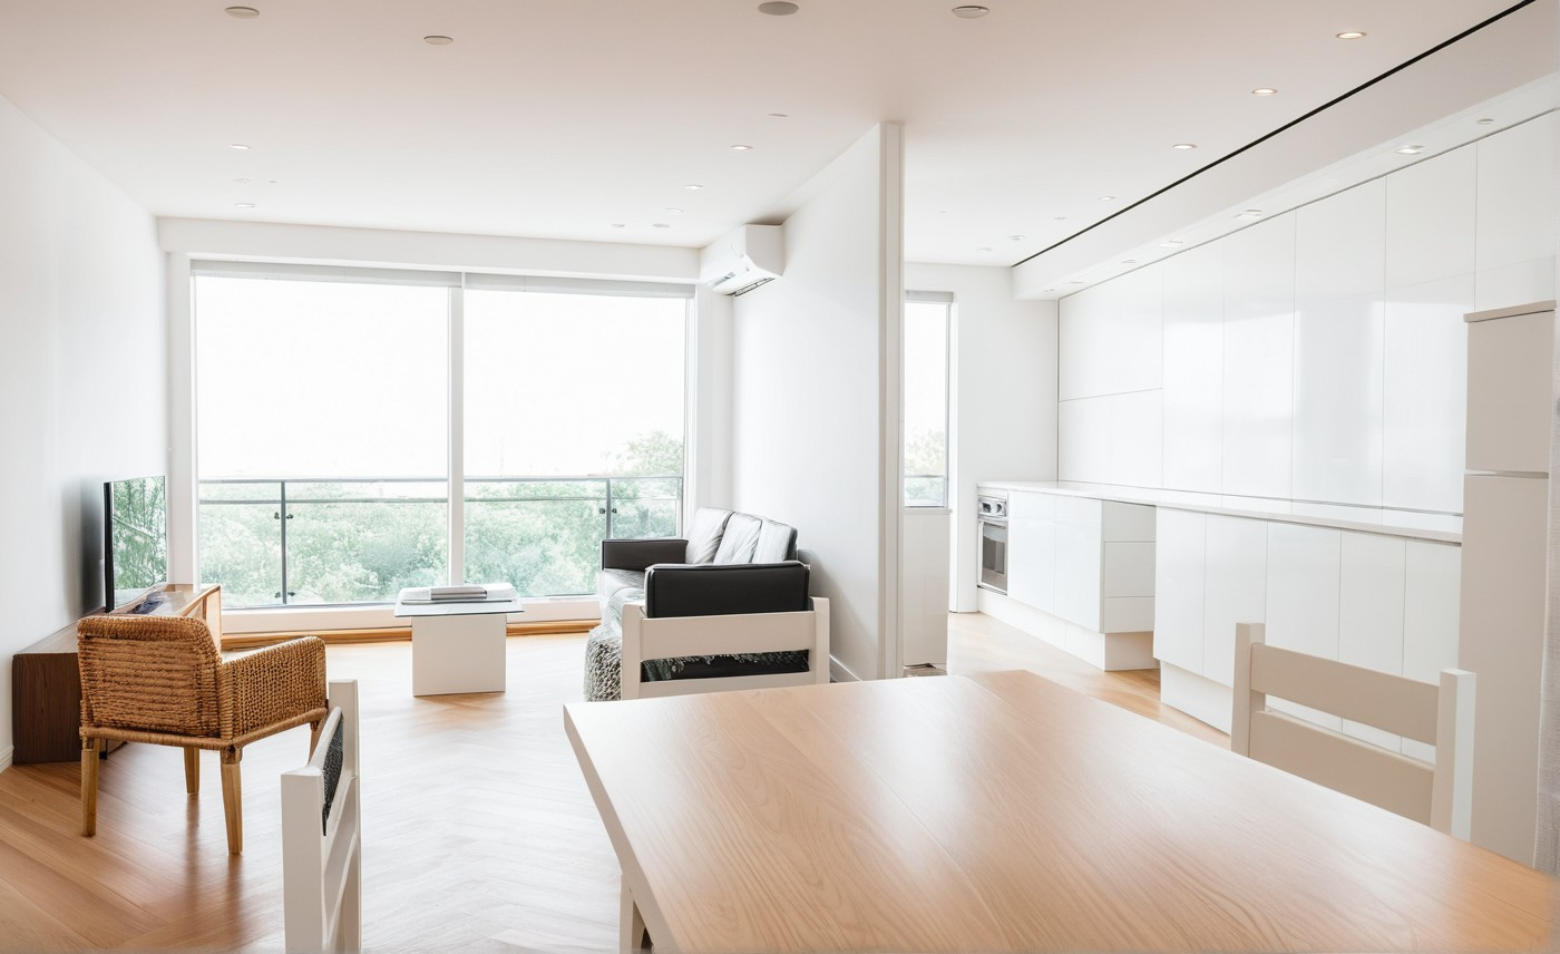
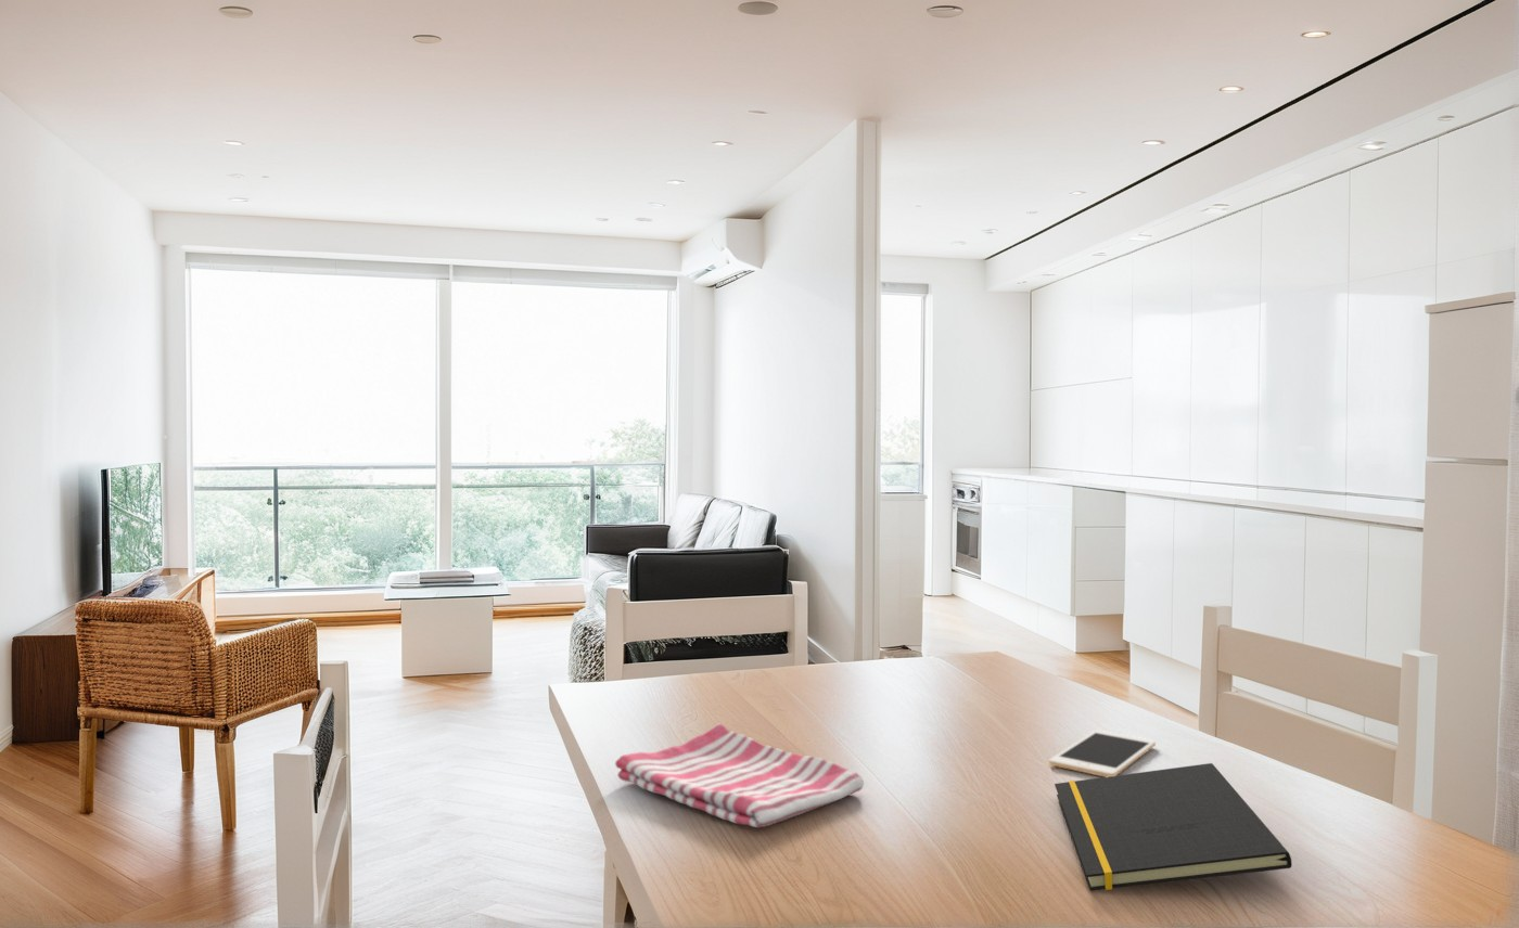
+ notepad (1157, 820)
+ cell phone (1103, 752)
+ dish towel (737, 772)
